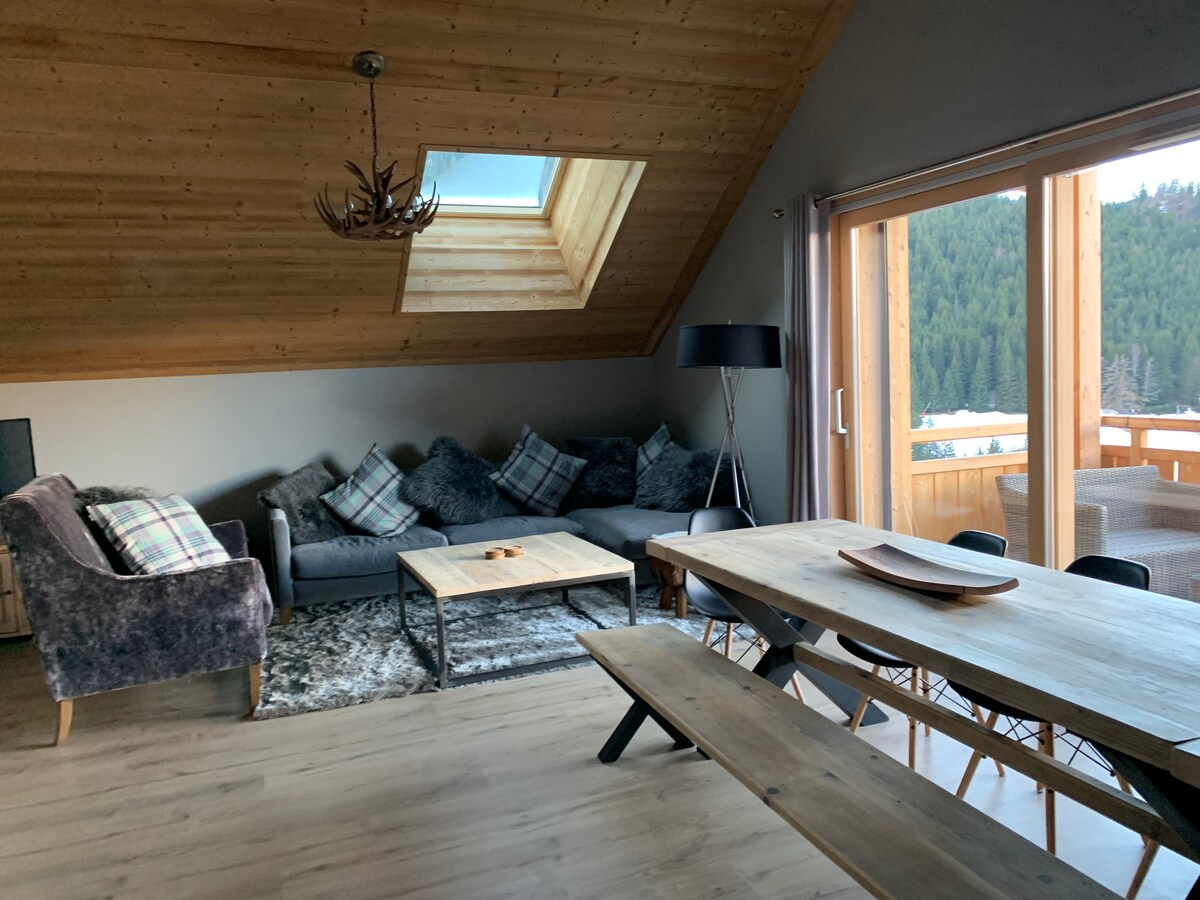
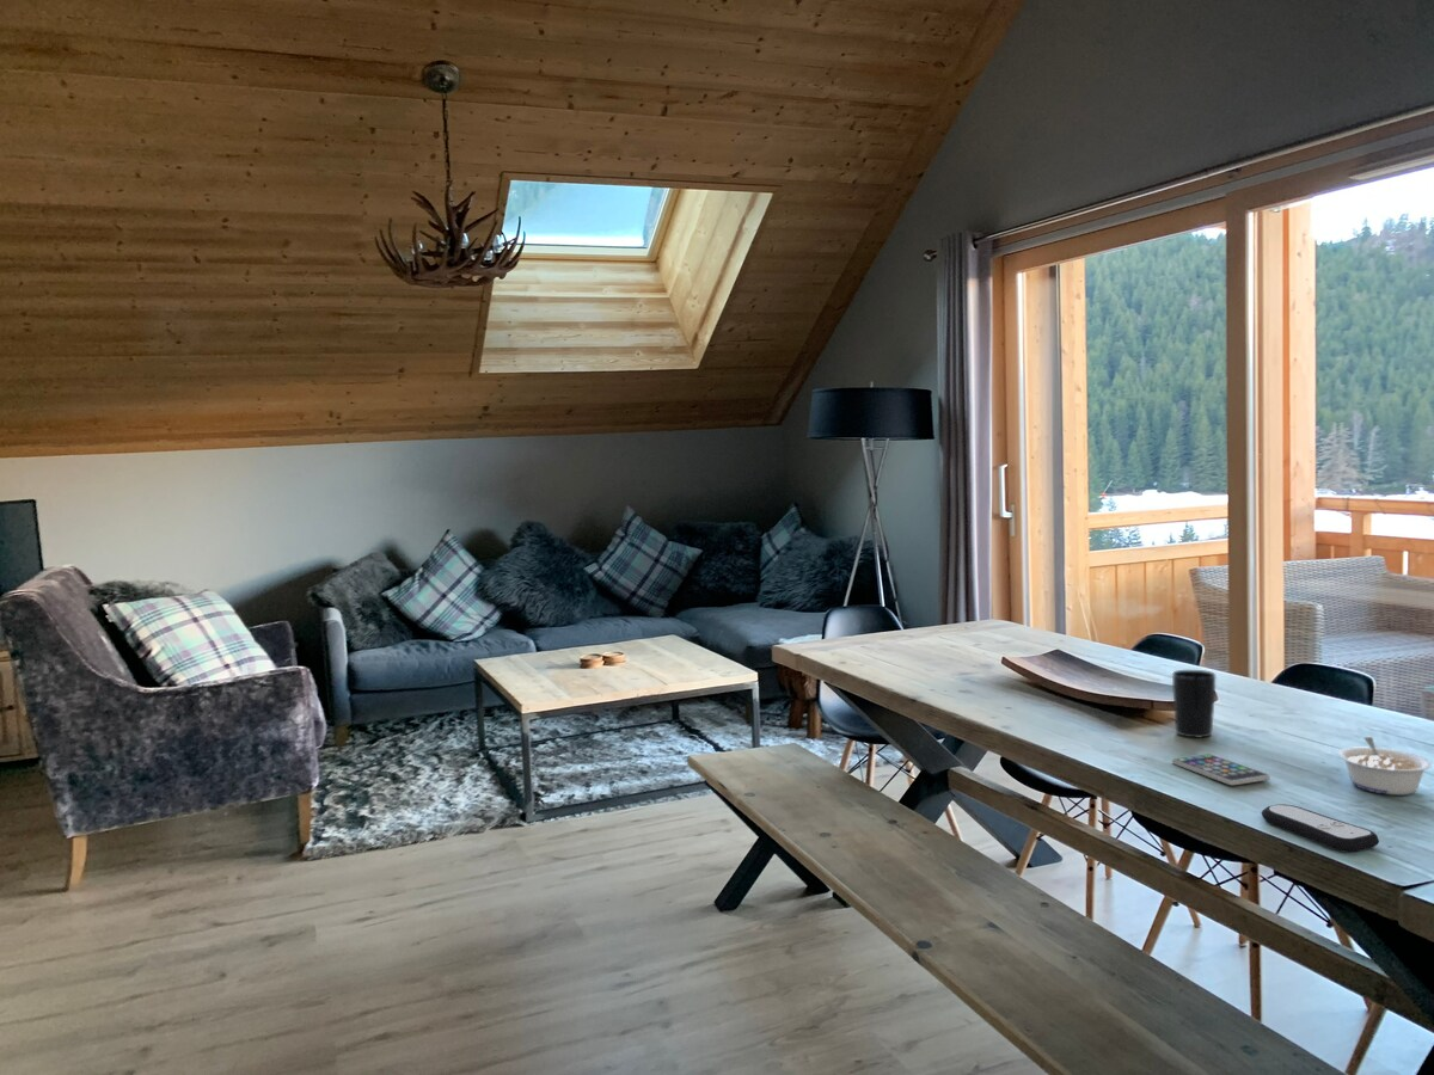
+ cup (1194, 704)
+ remote control (1316, 825)
+ legume (1380, 768)
+ smartphone (1219, 768)
